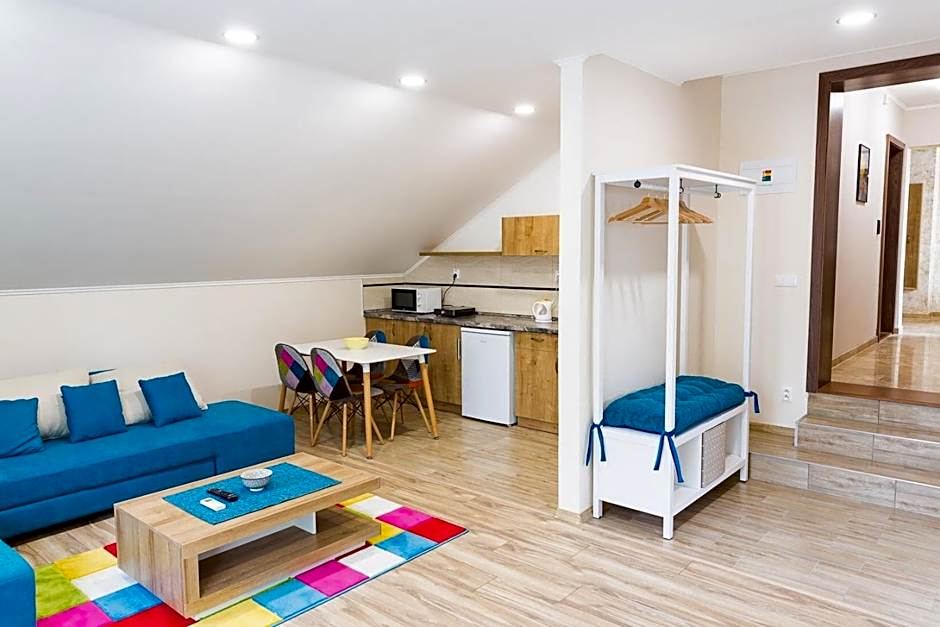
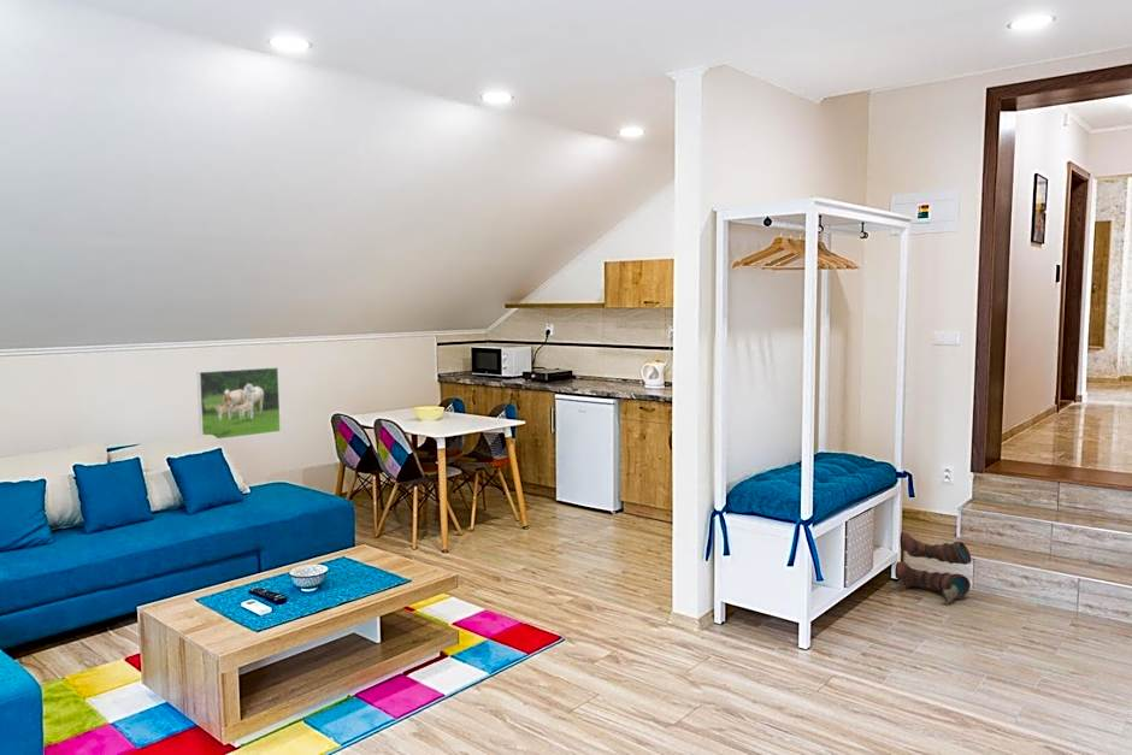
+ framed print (240, 402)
+ boots (938, 560)
